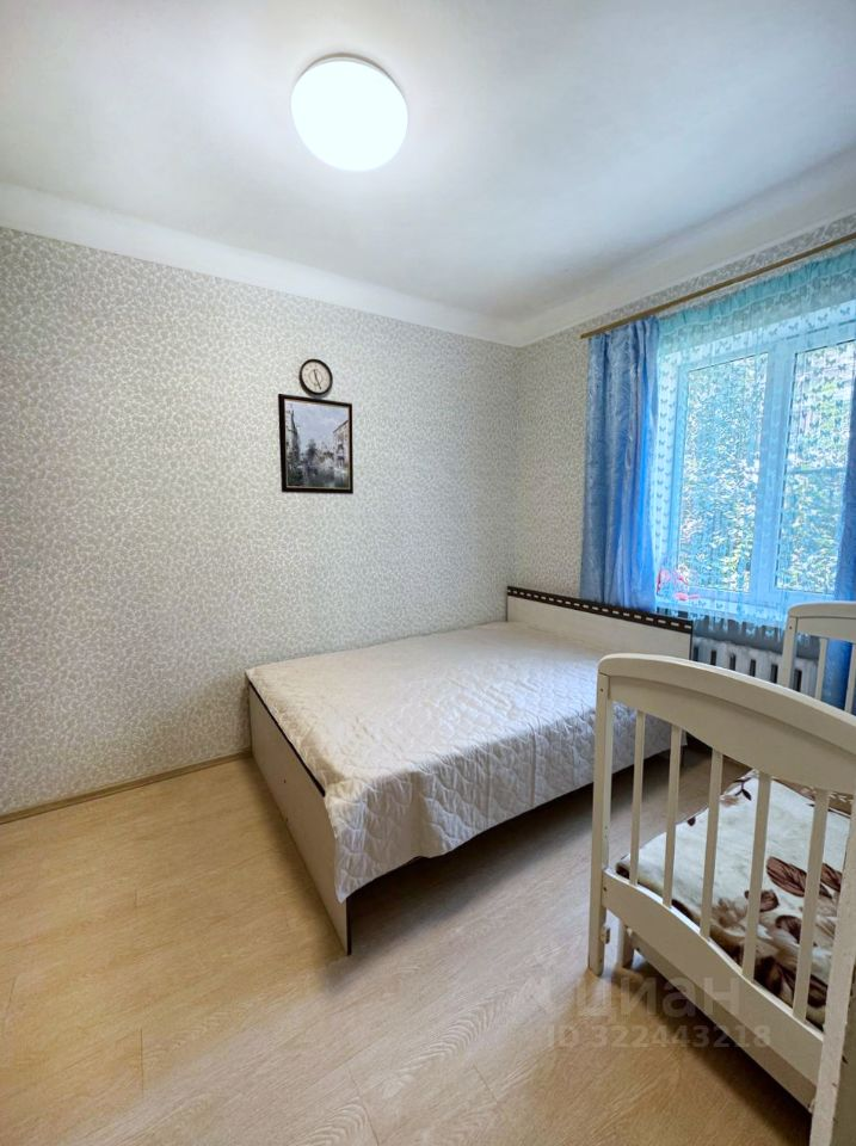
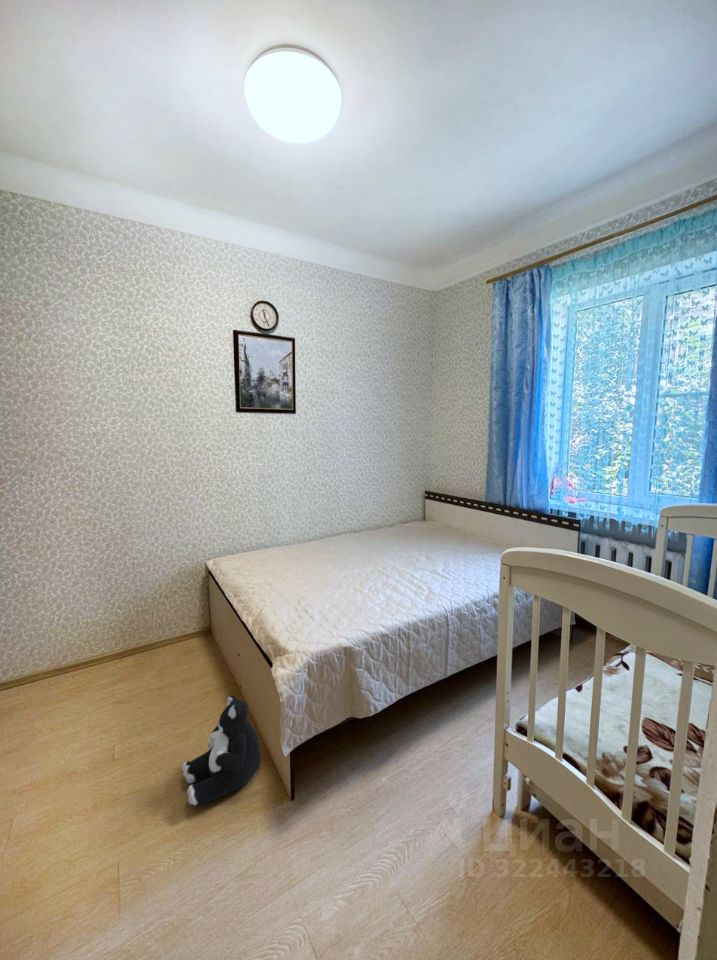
+ plush toy (223, 741)
